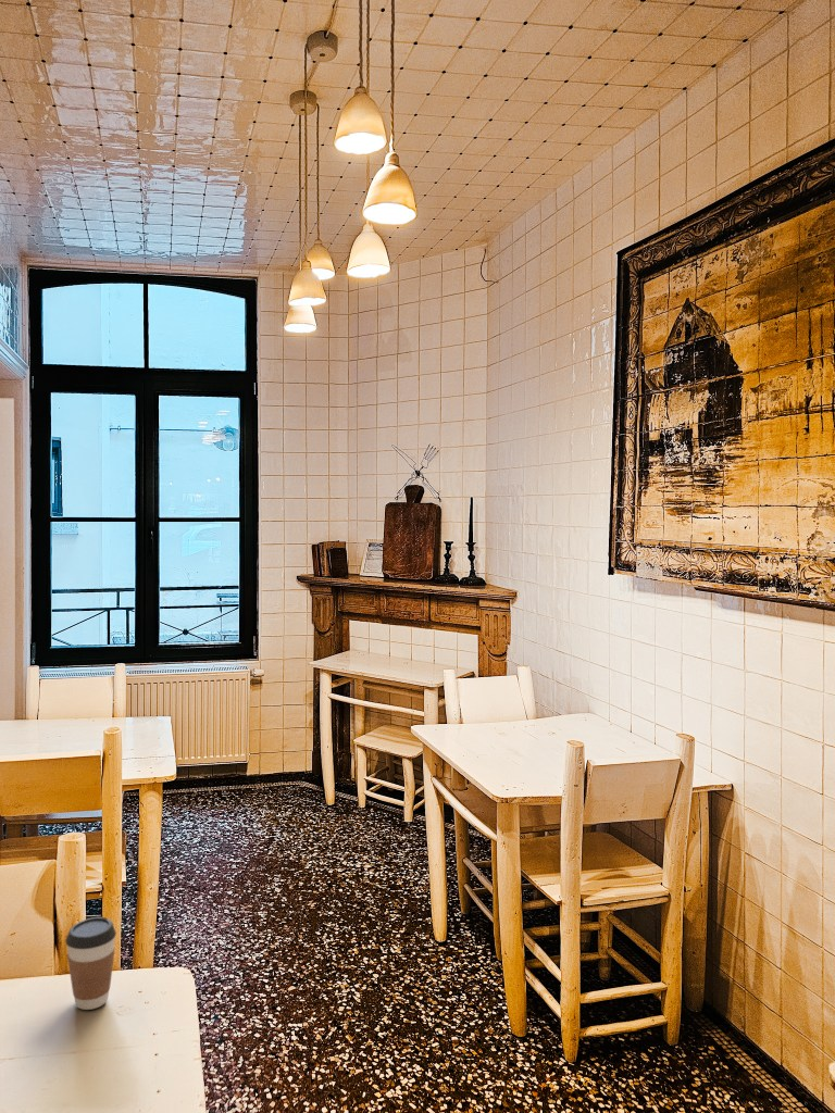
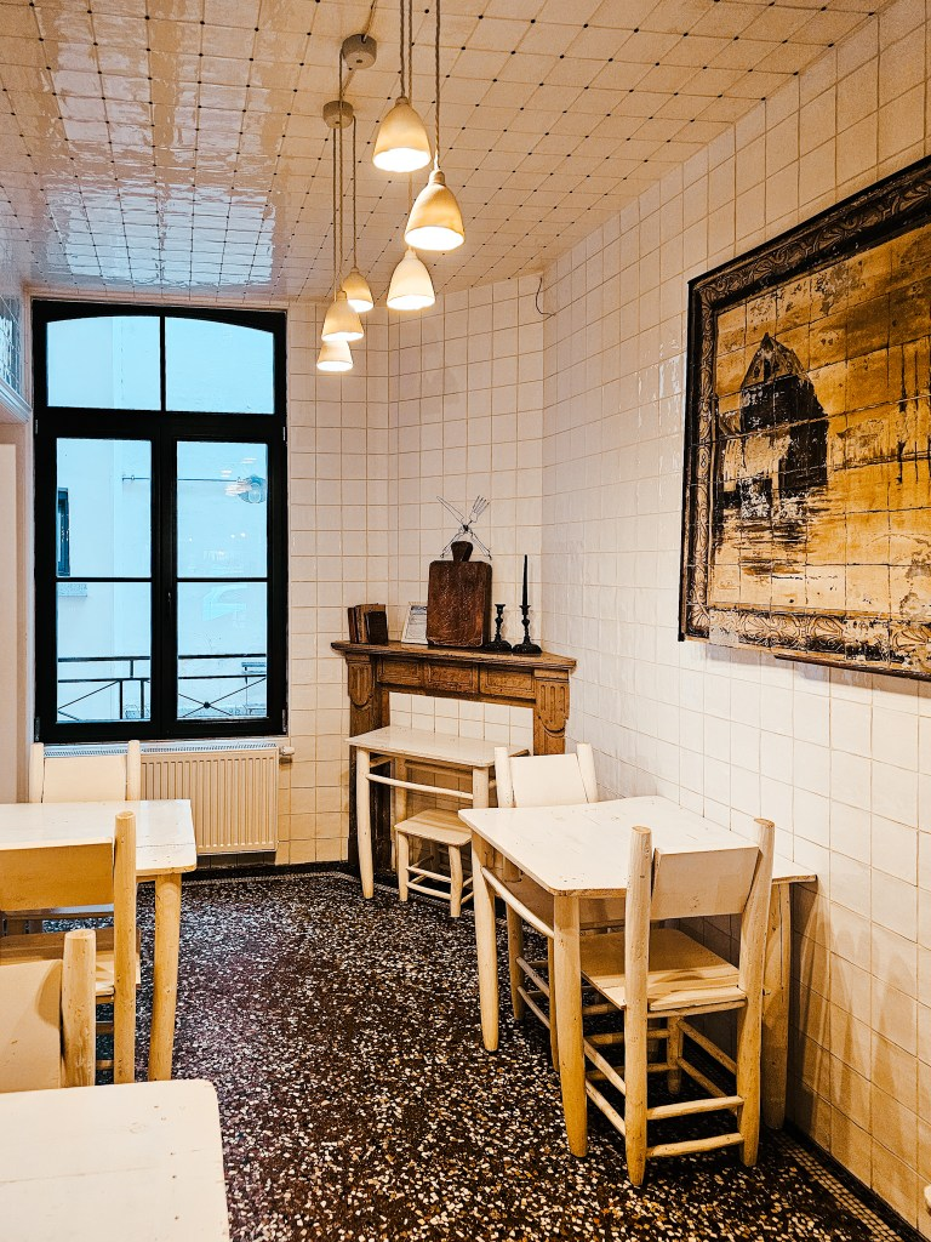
- coffee cup (91, 964)
